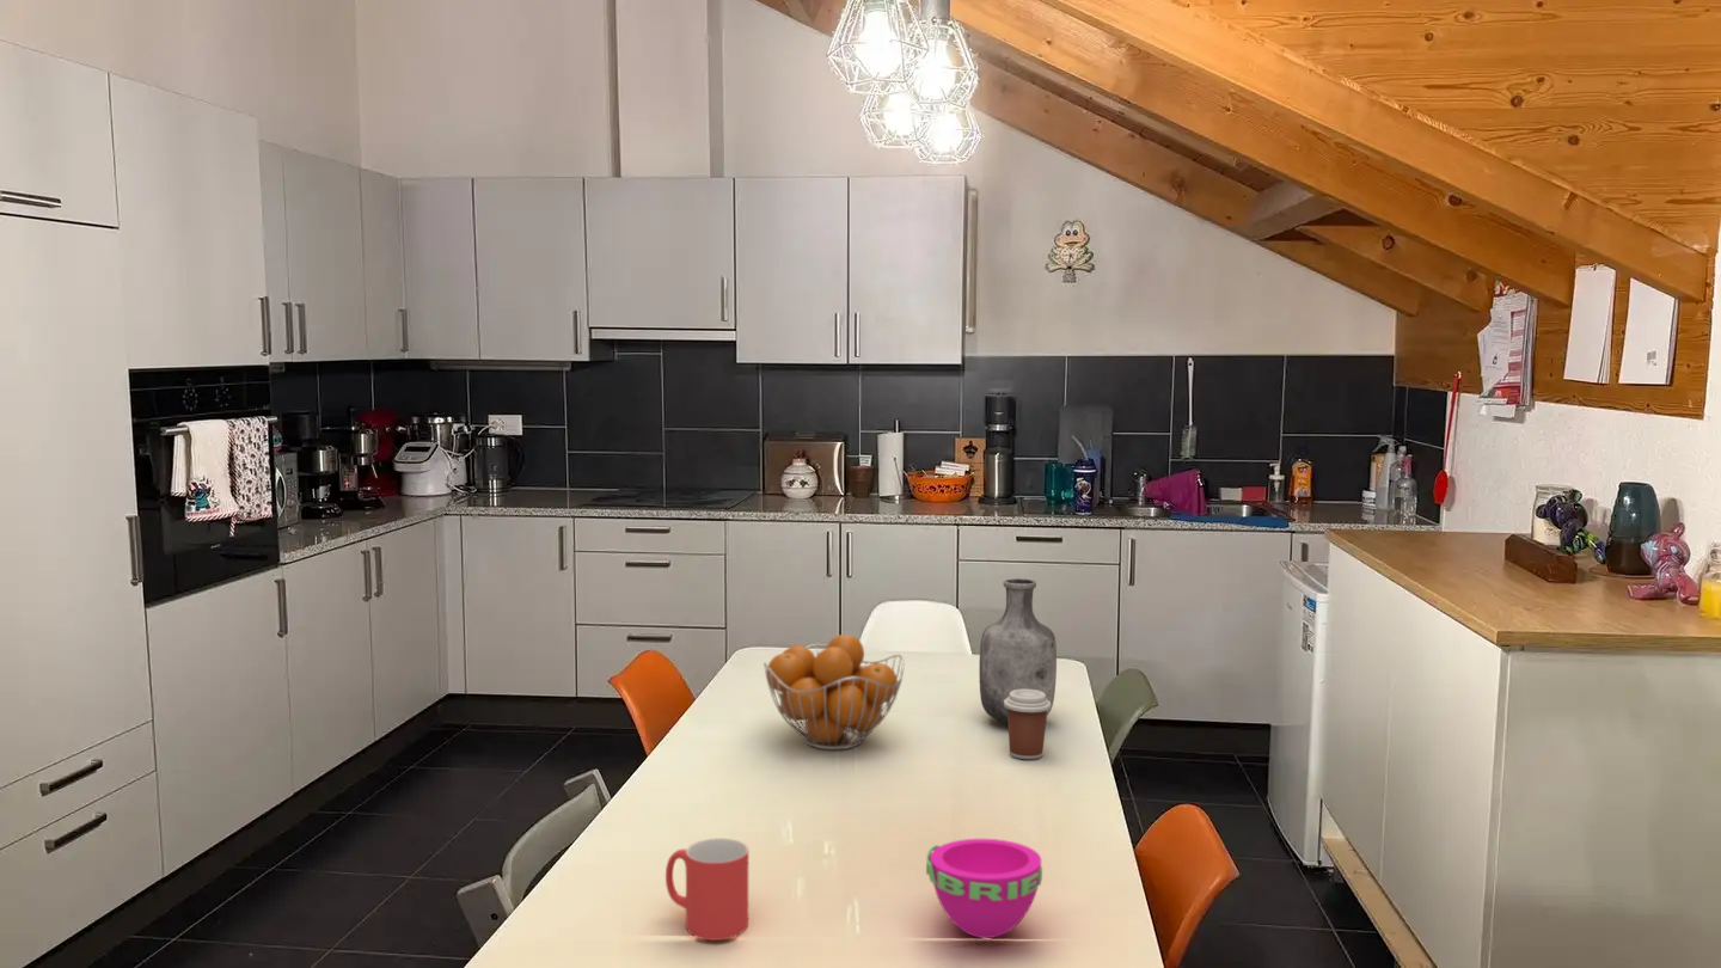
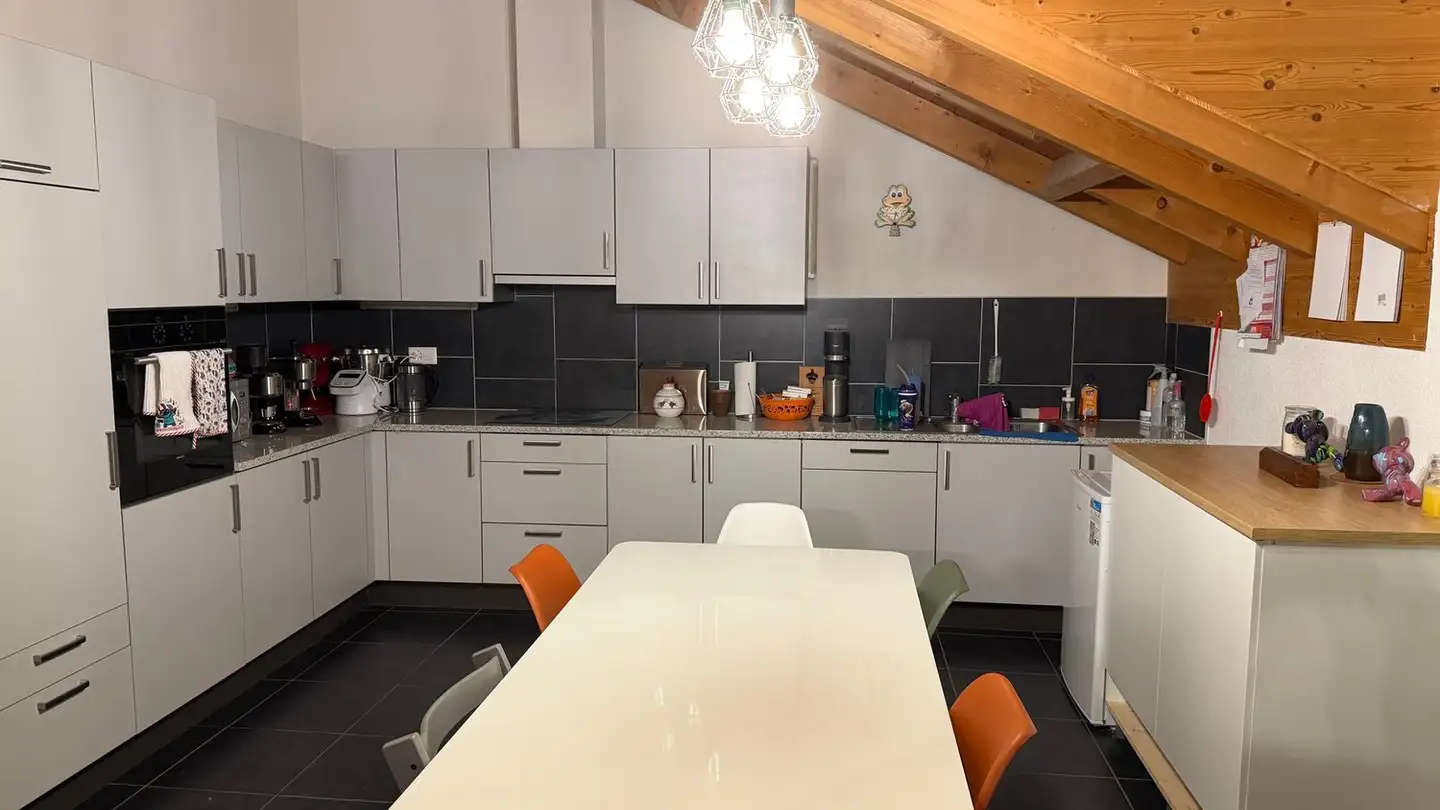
- vase (1017, 651)
- fruit basket (833, 690)
- bowl (979, 892)
- coffee cup (1027, 723)
- mug (705, 887)
